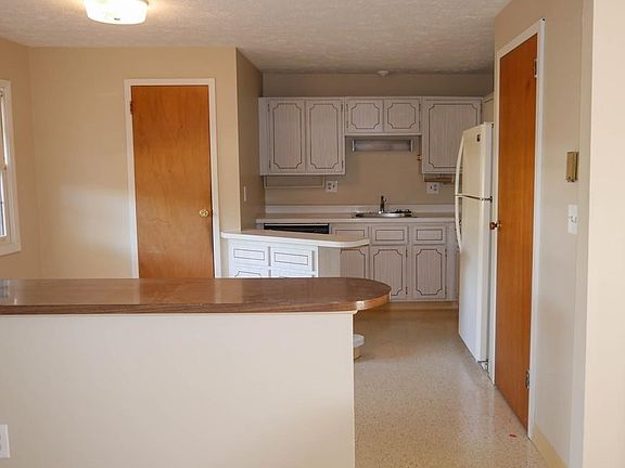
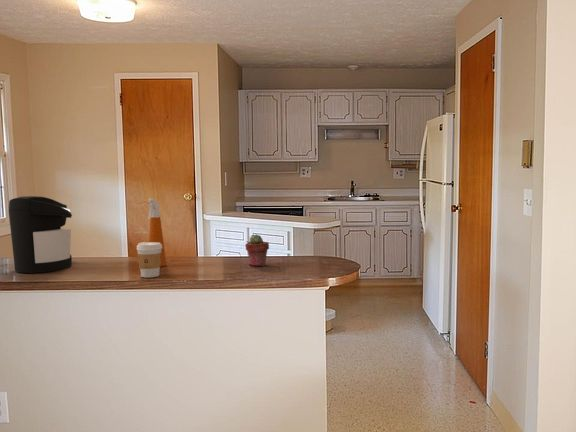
+ potted succulent (257, 249)
+ coffee maker (44, 231)
+ coffee cup (149, 259)
+ spray bottle (154, 232)
